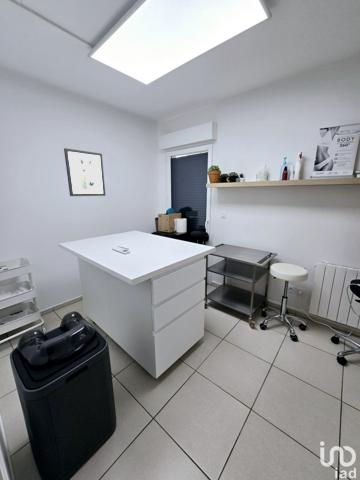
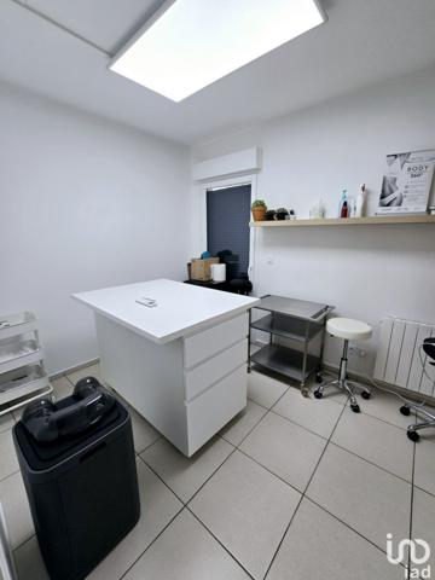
- wall art (86, 174)
